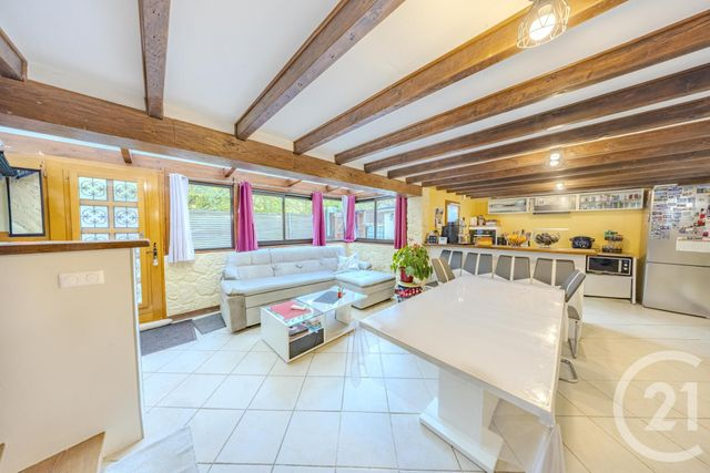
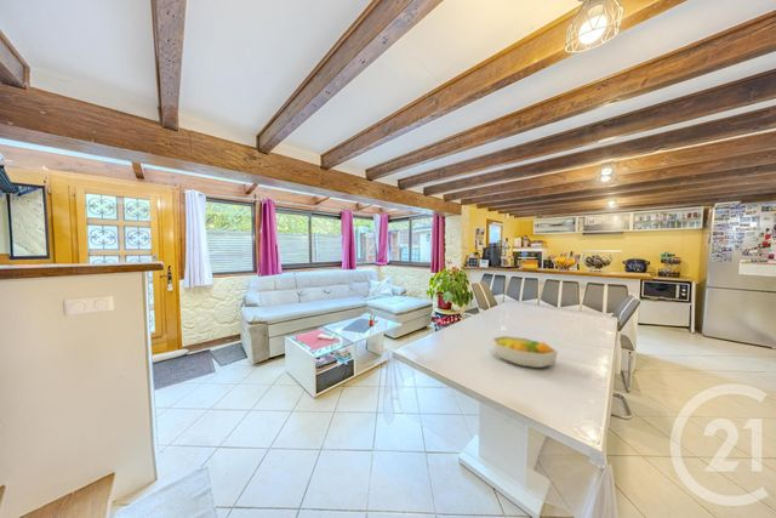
+ fruit bowl (521, 348)
